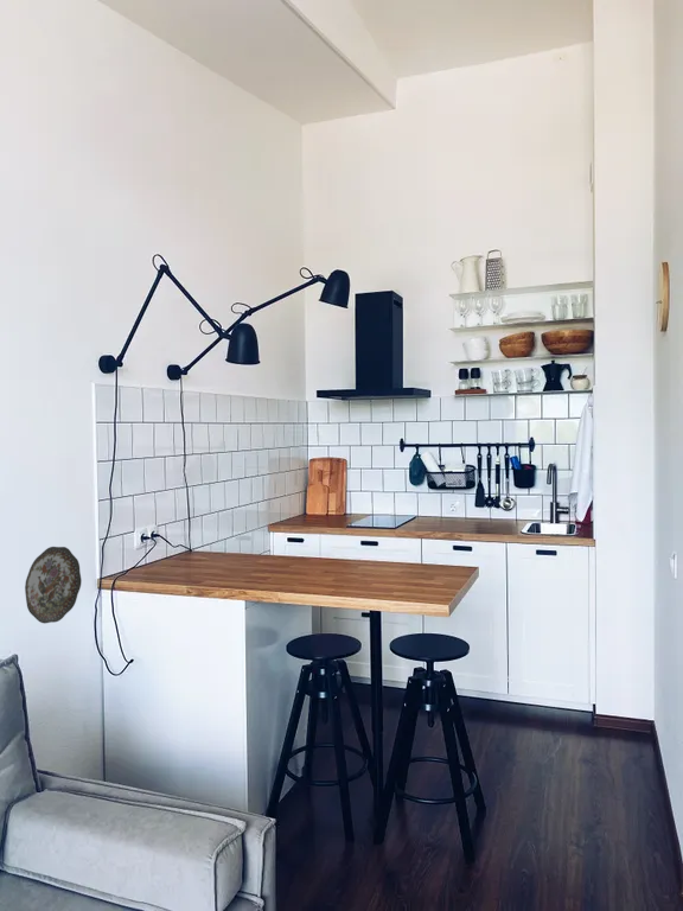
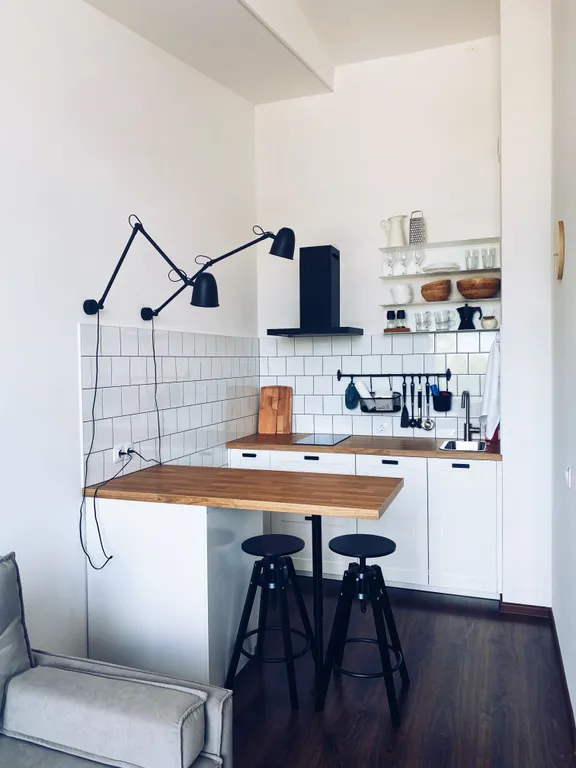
- decorative plate (51, 584)
